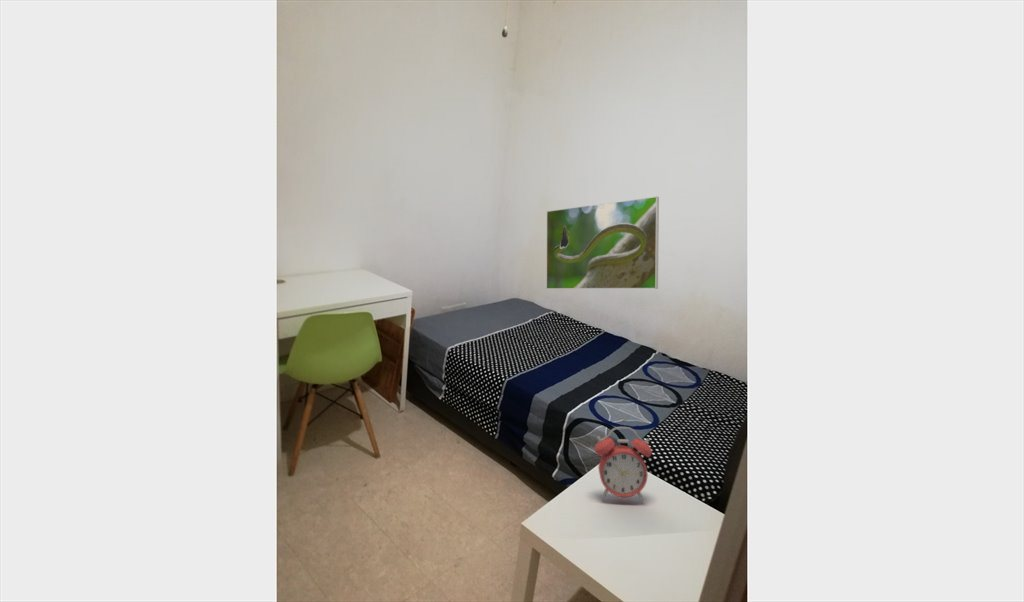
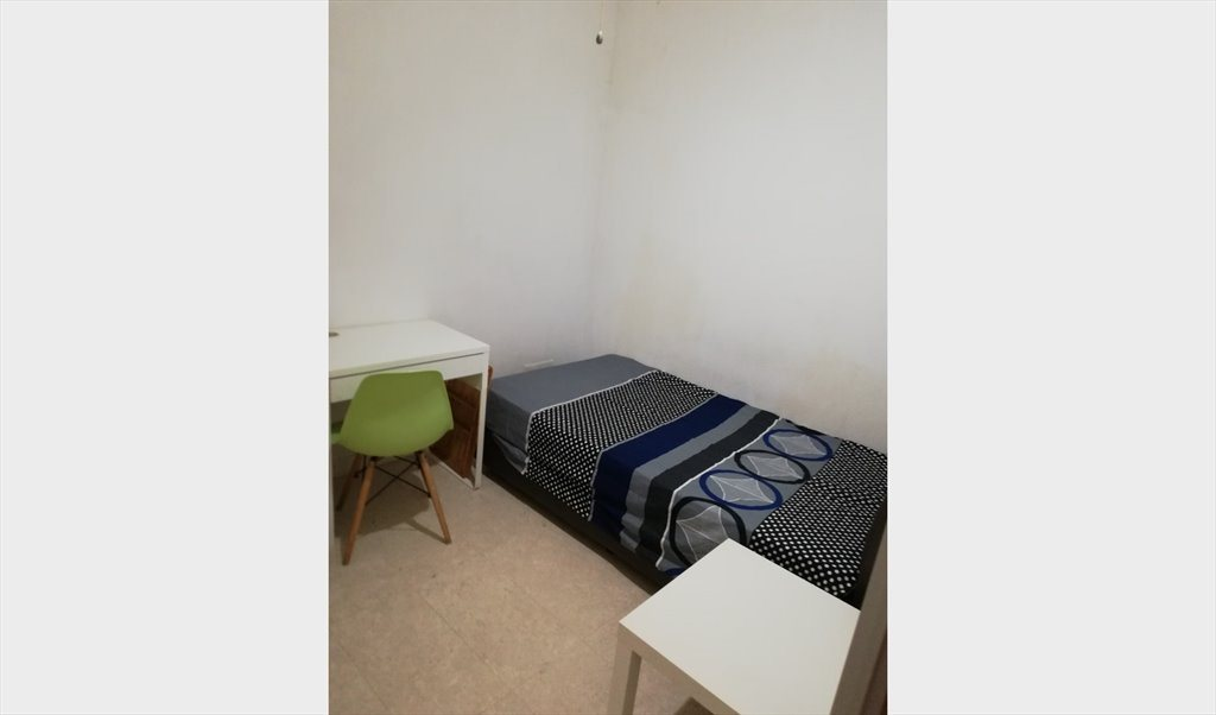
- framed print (597, 246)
- alarm clock (622, 463)
